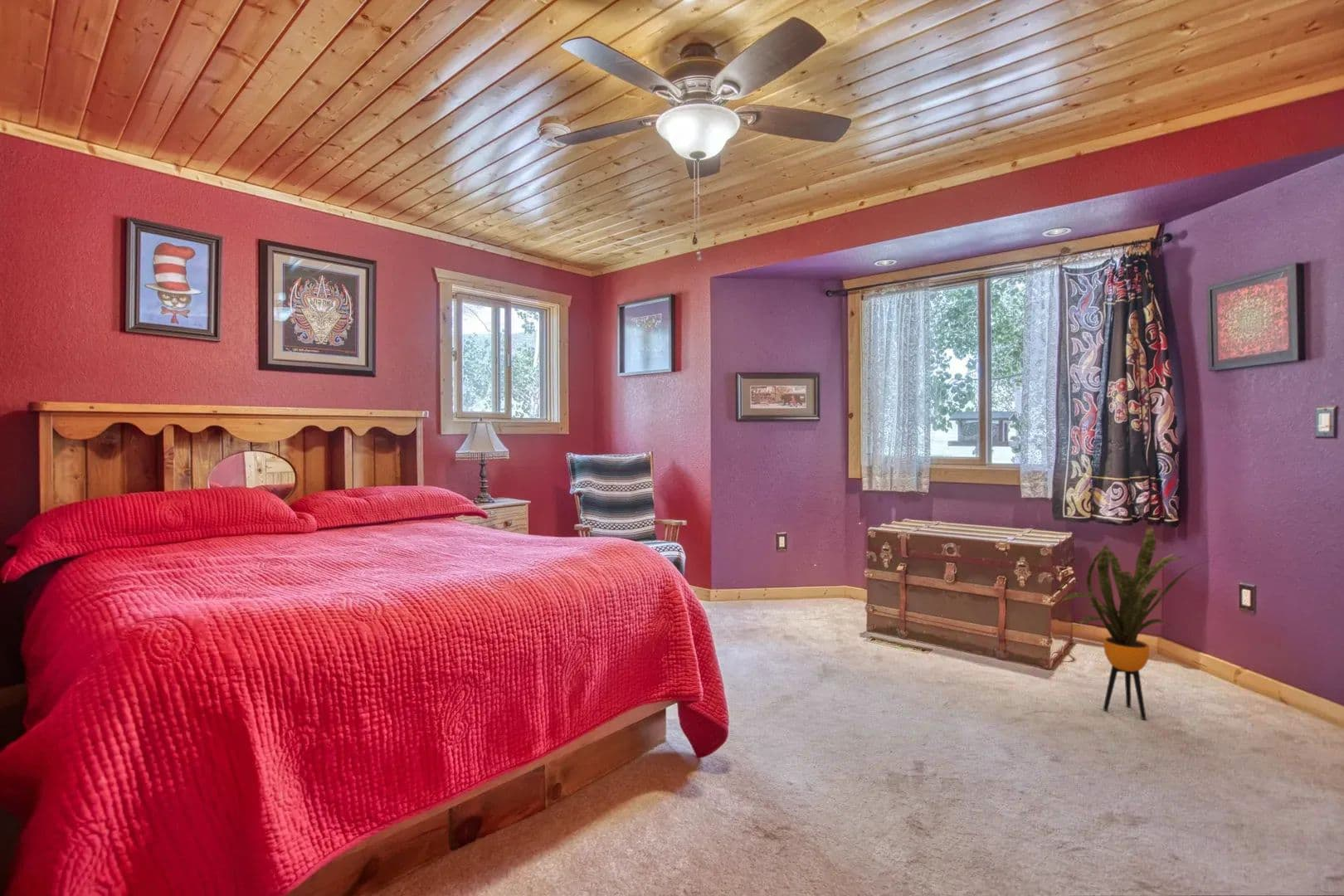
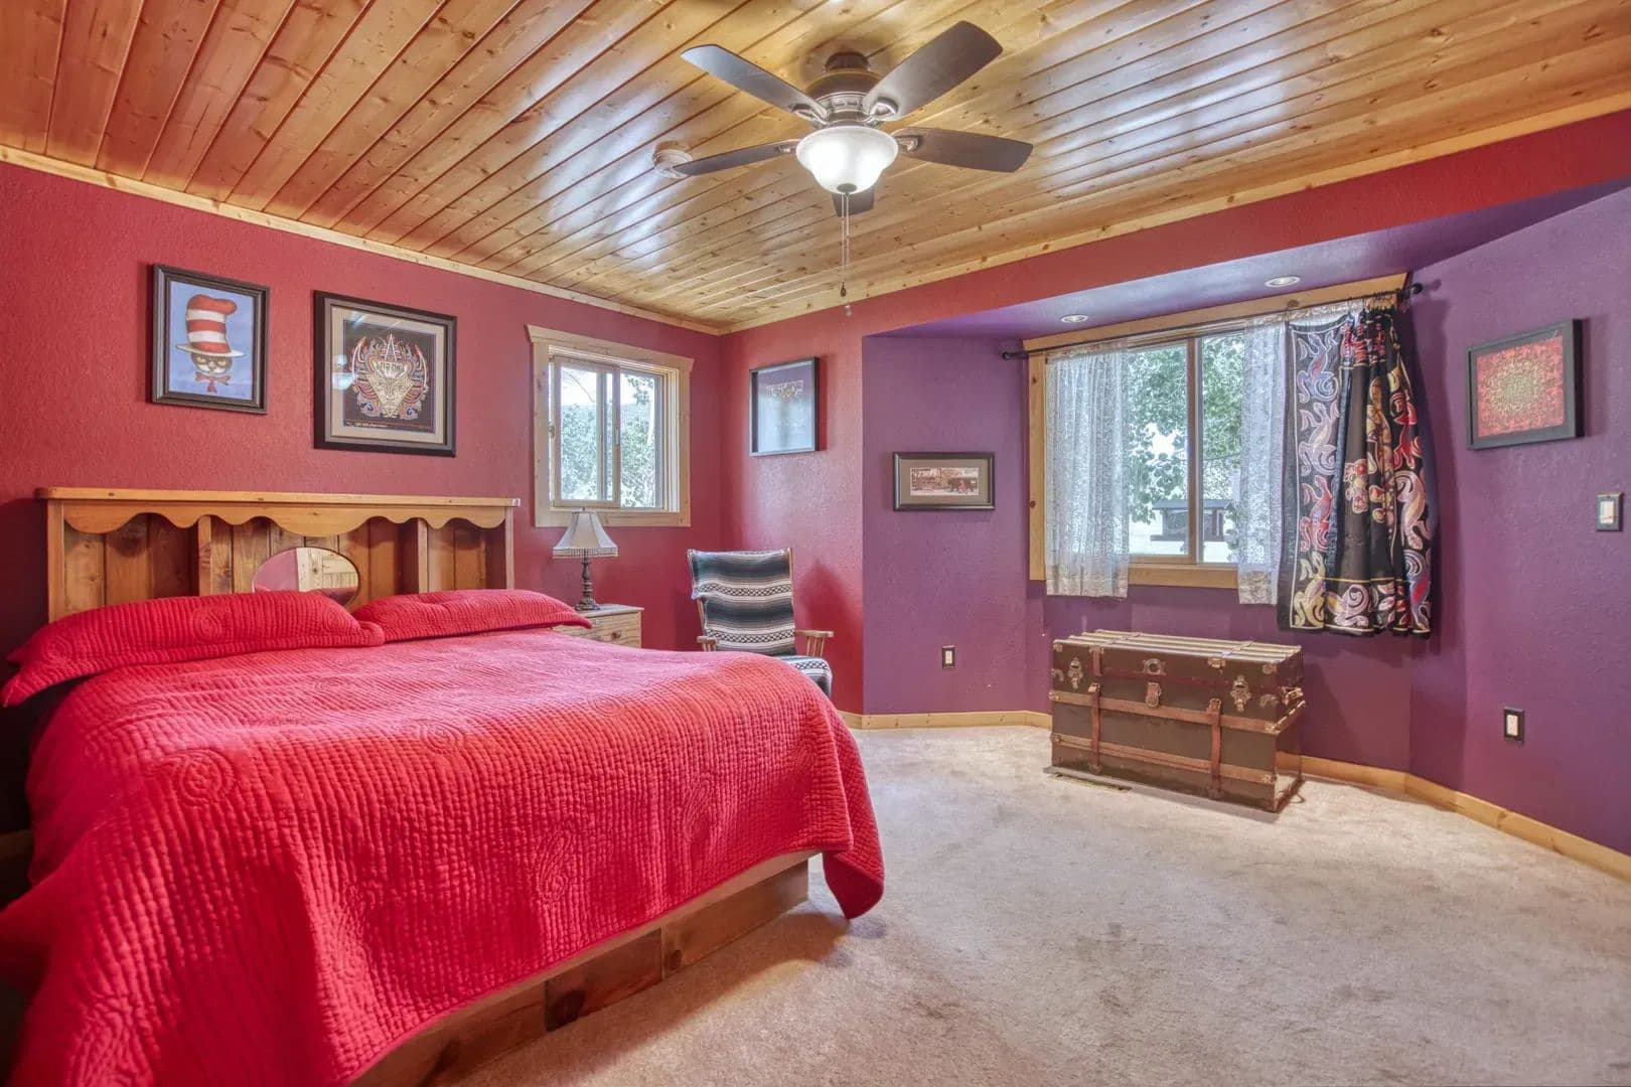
- house plant (1137, 622)
